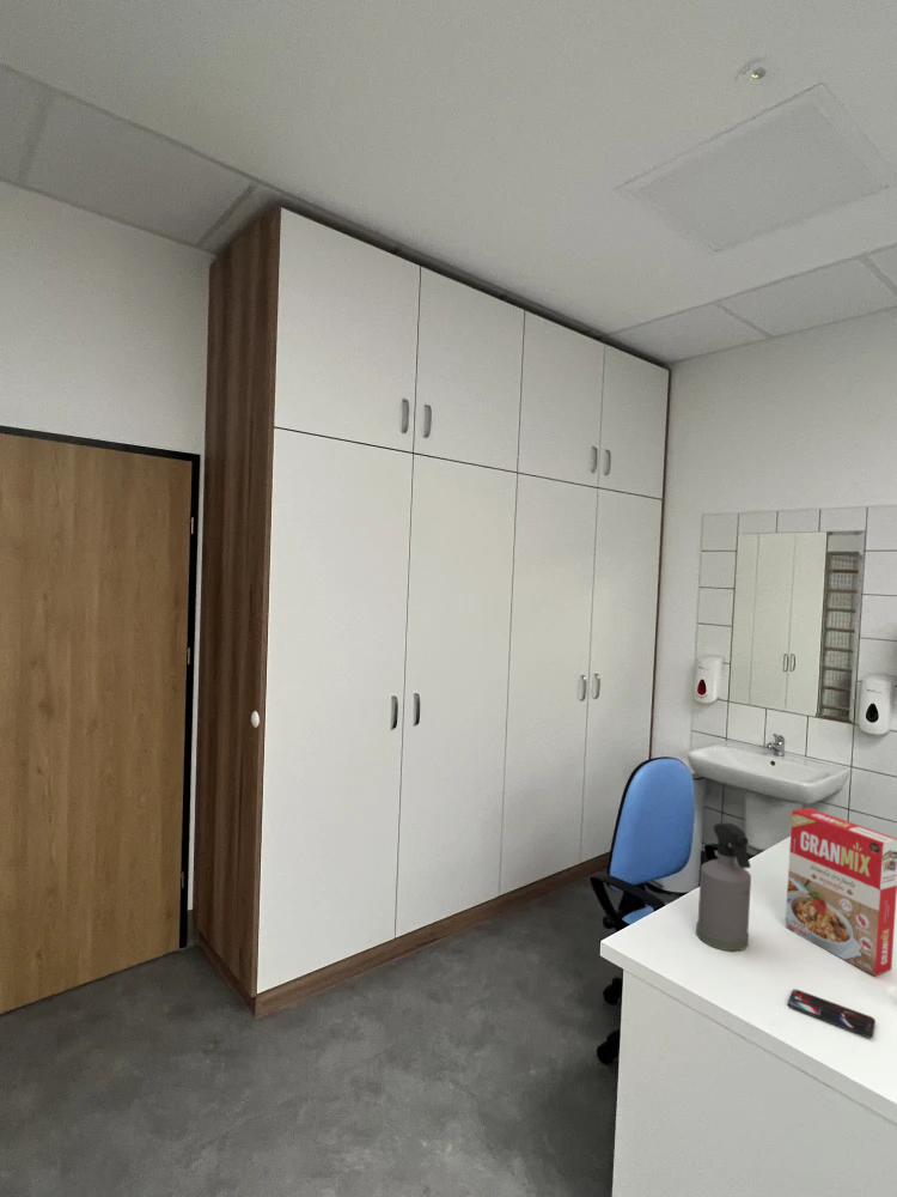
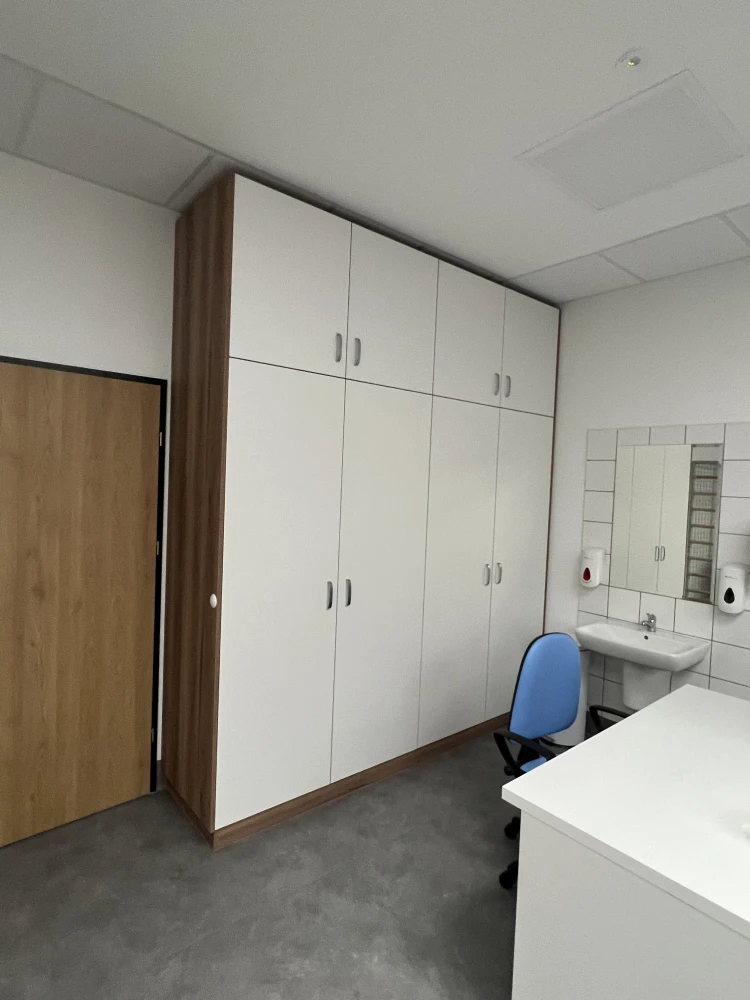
- smartphone (830, 1011)
- spray bottle (727, 882)
- cereal box (838, 886)
